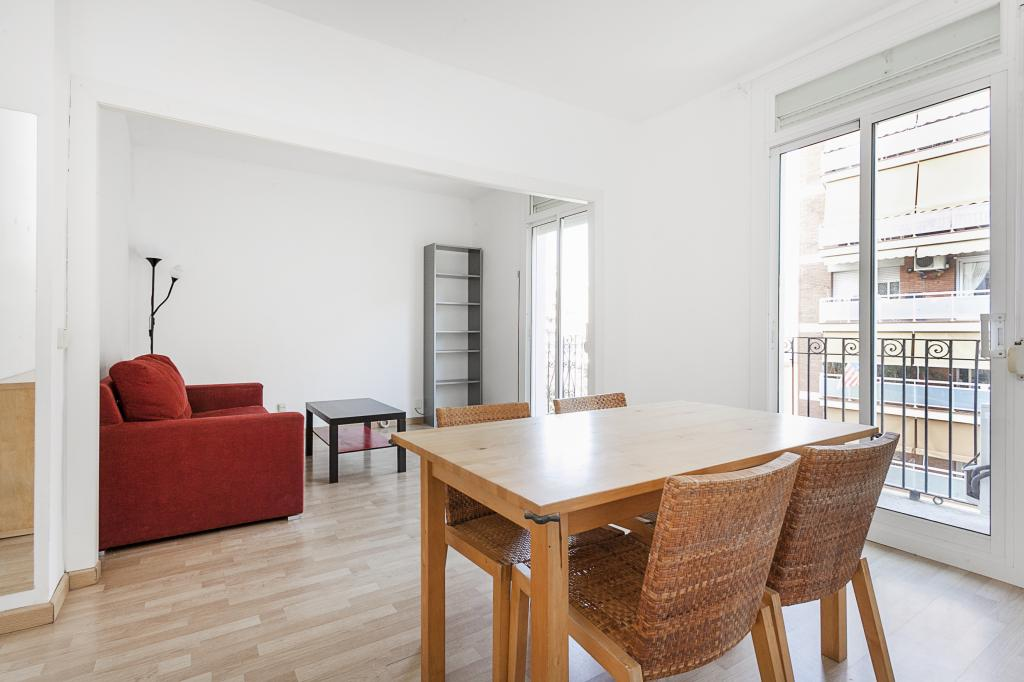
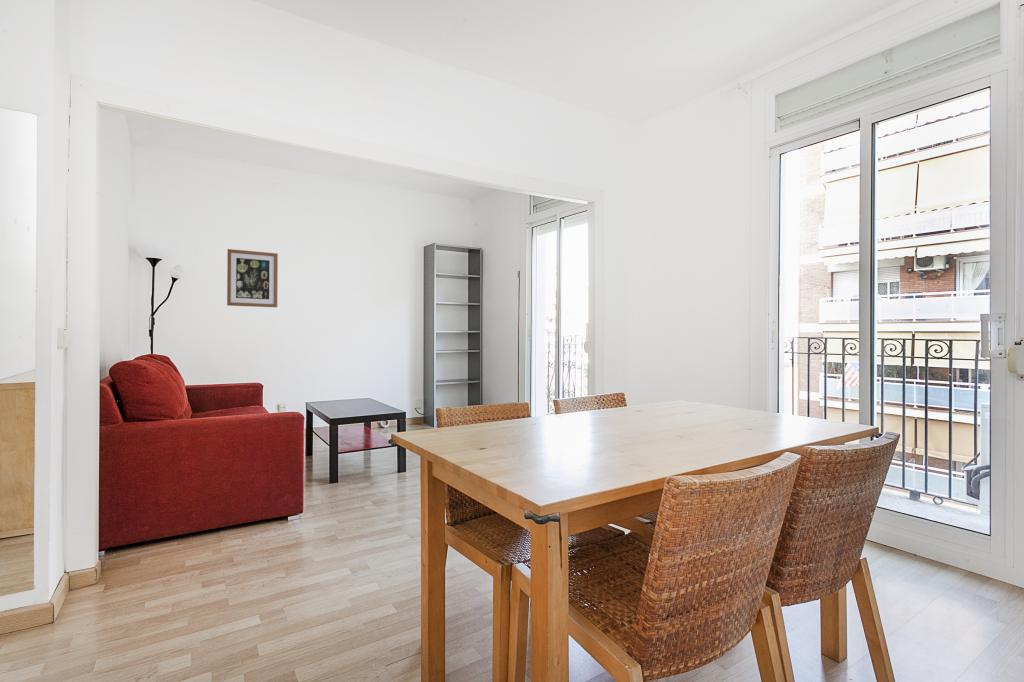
+ wall art (253, 278)
